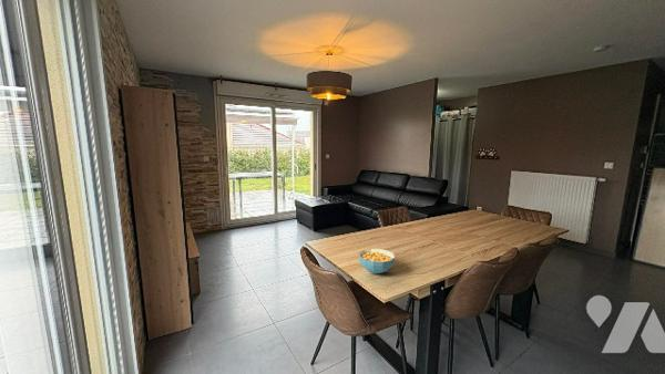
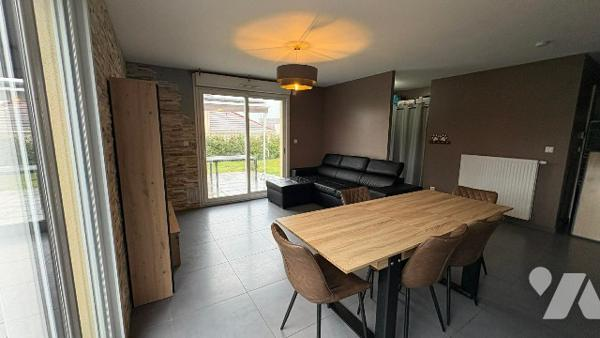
- cereal bowl (376, 262)
